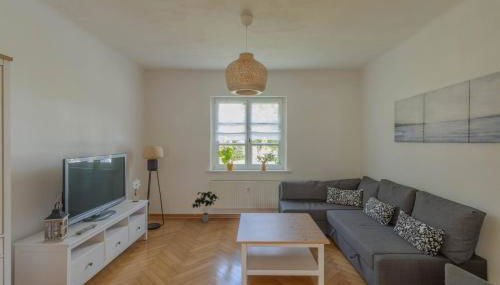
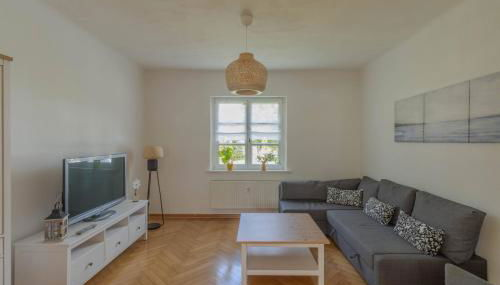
- potted plant (205, 205)
